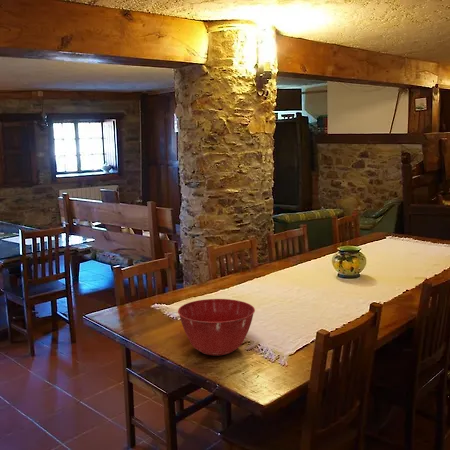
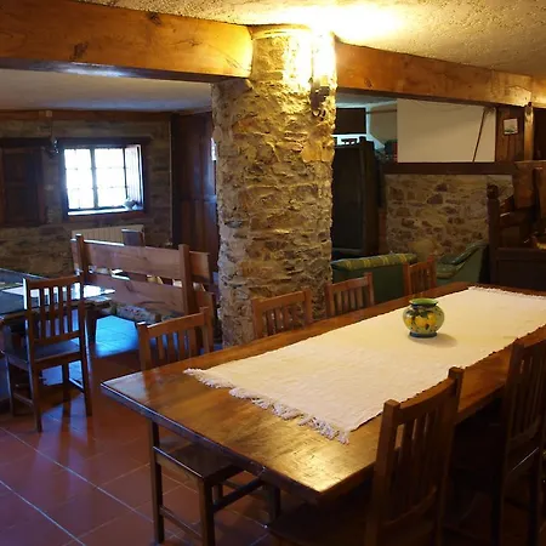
- mixing bowl (216, 329)
